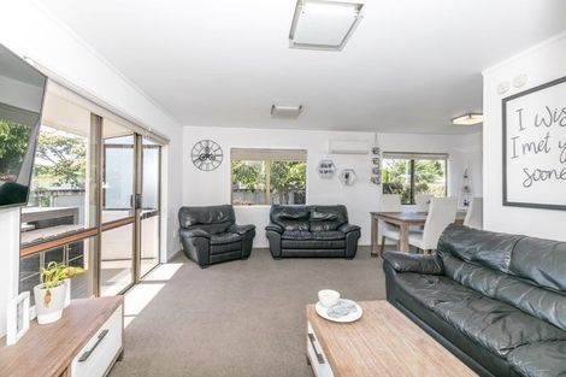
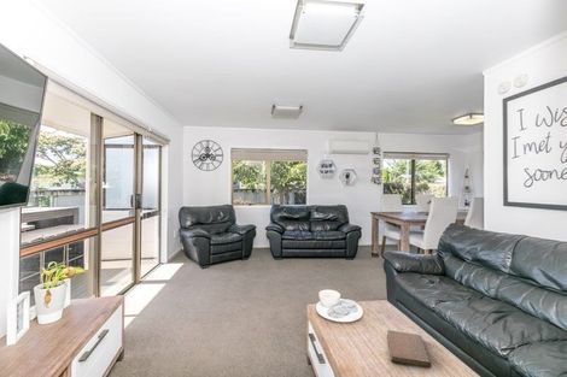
+ notebook (407, 347)
